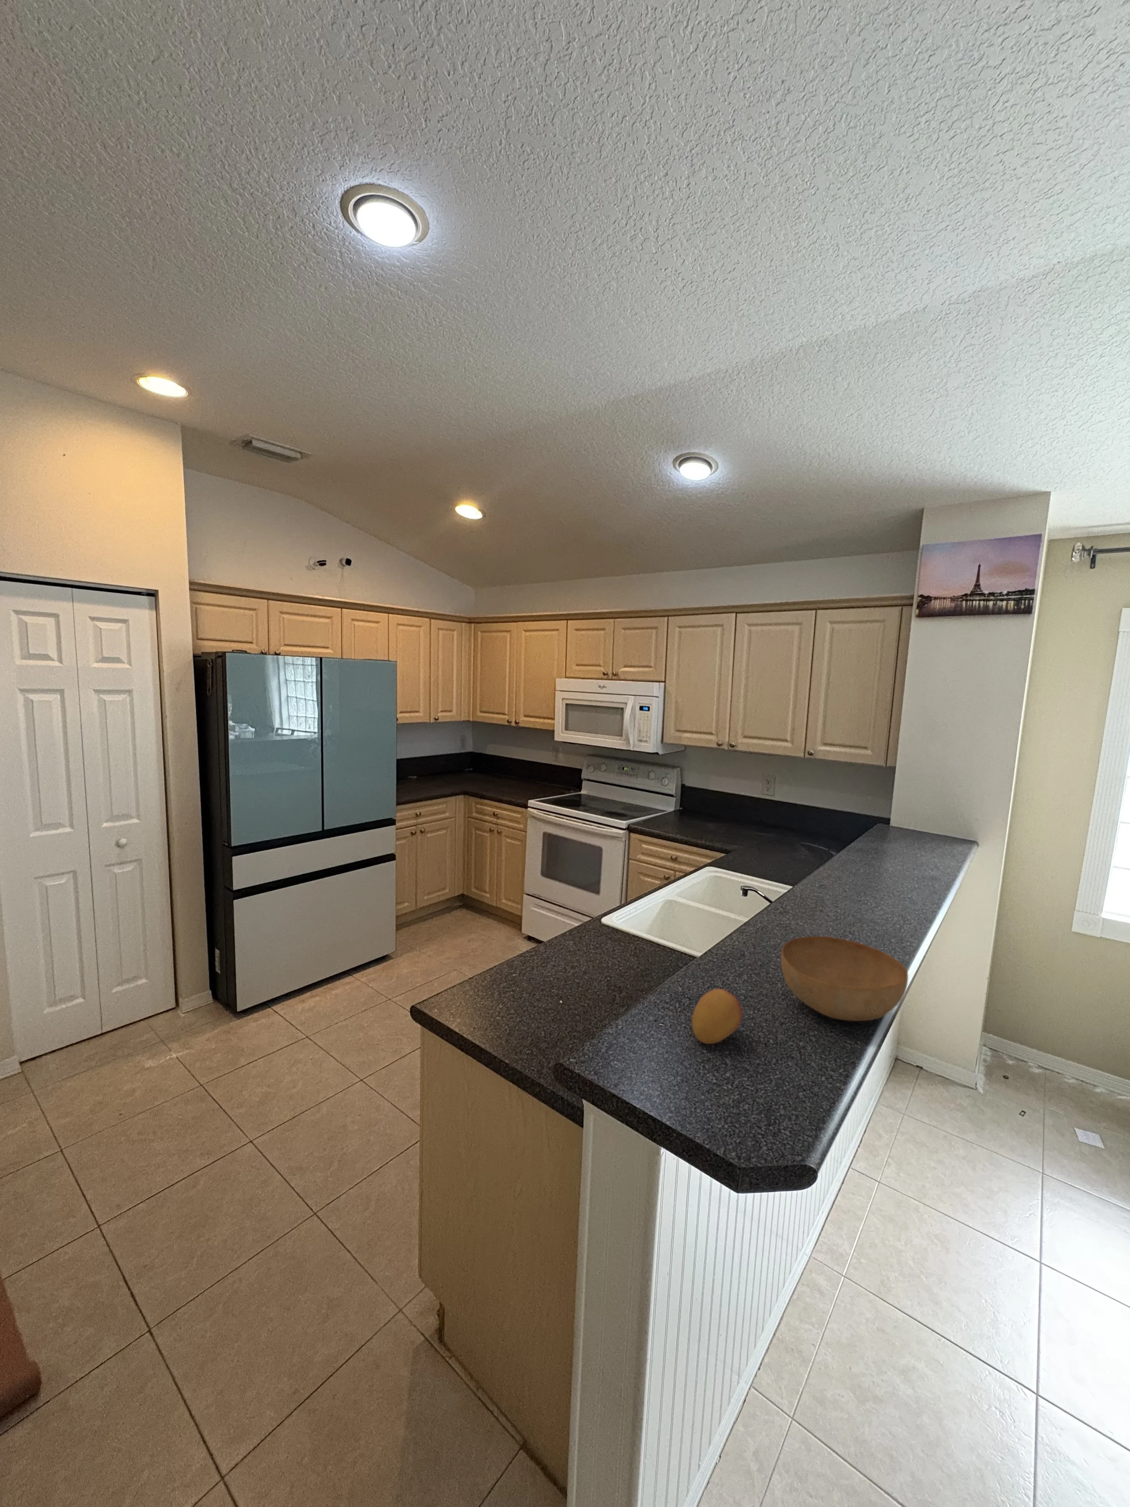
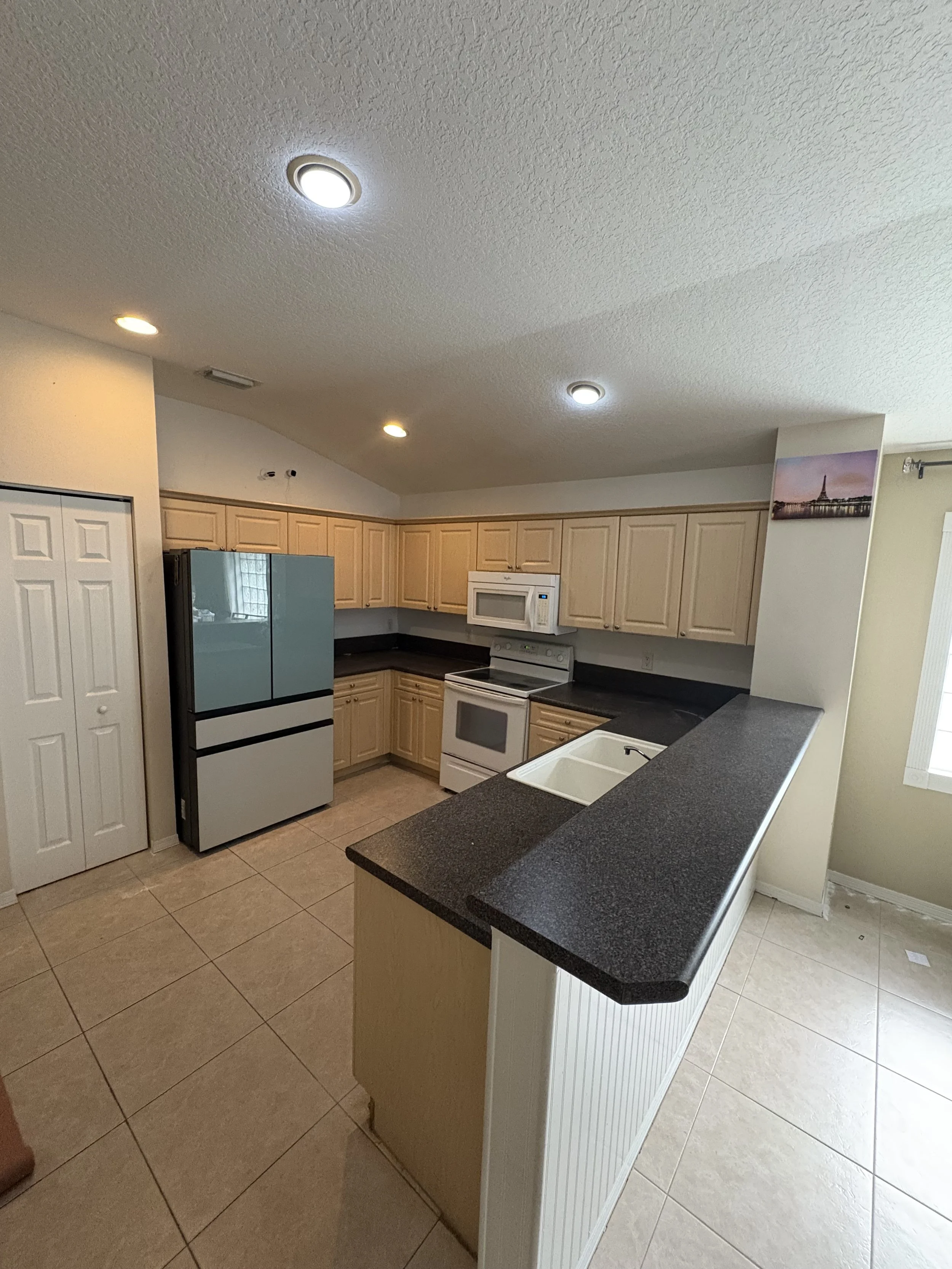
- bowl (842, 983)
- fruit (718, 1015)
